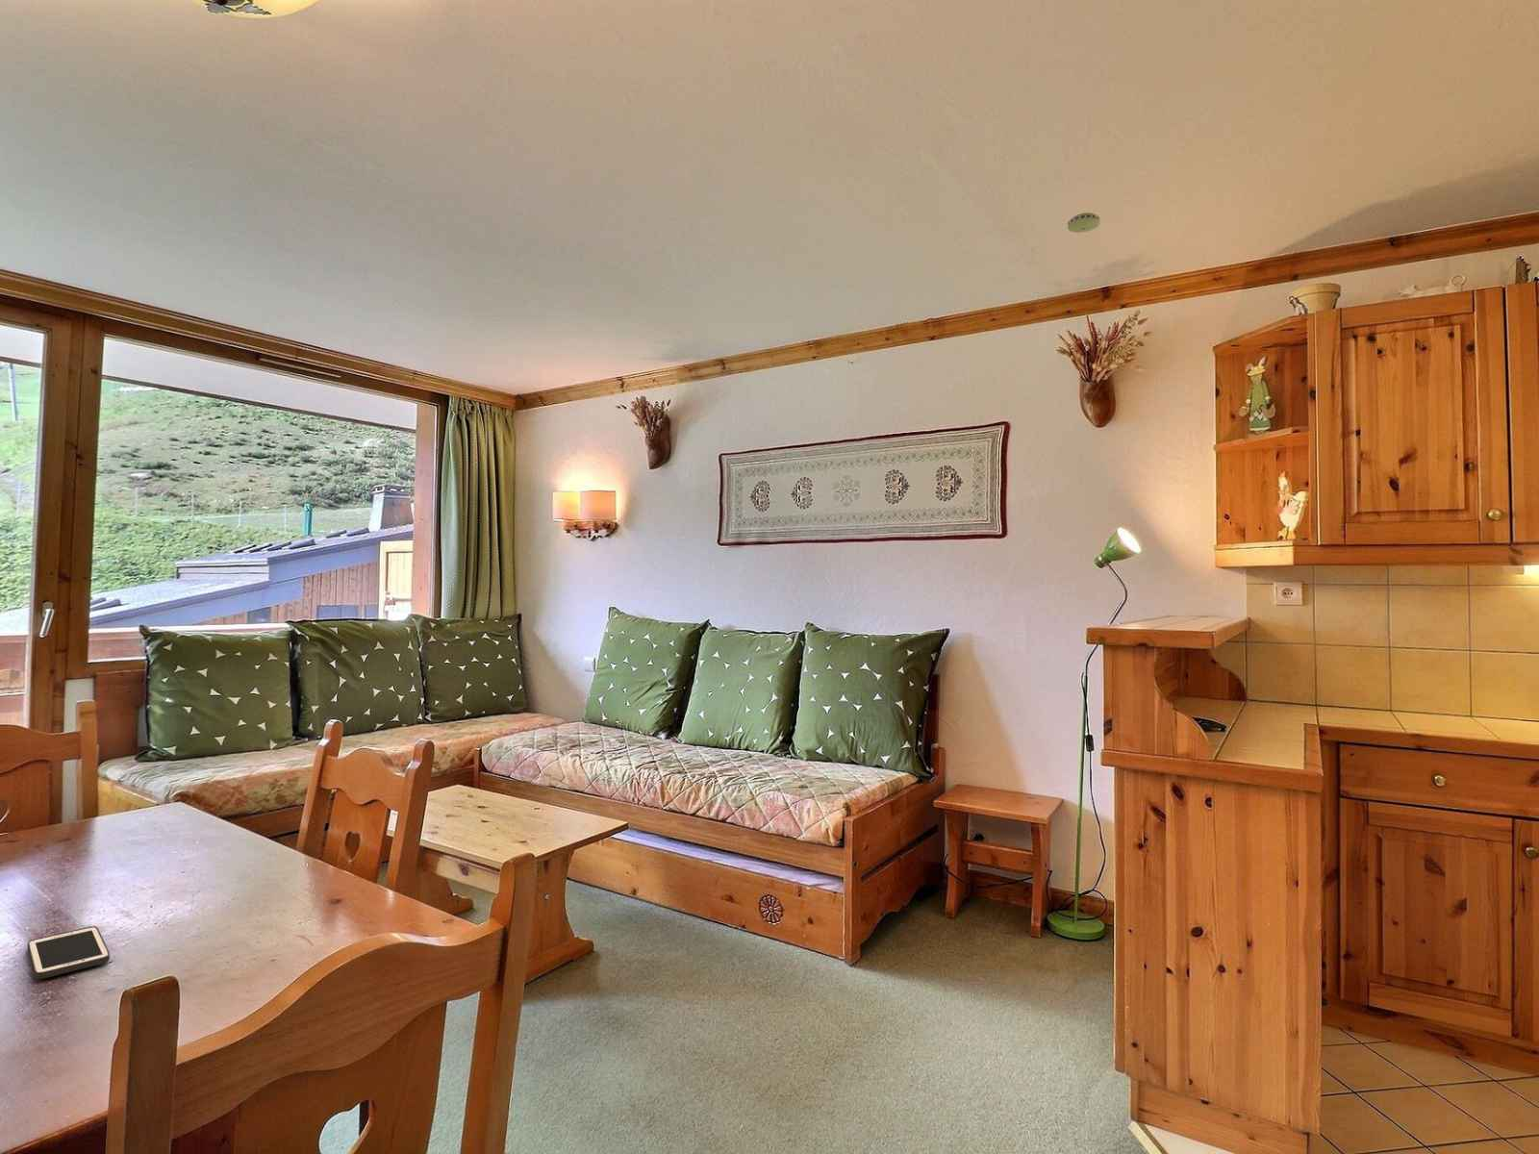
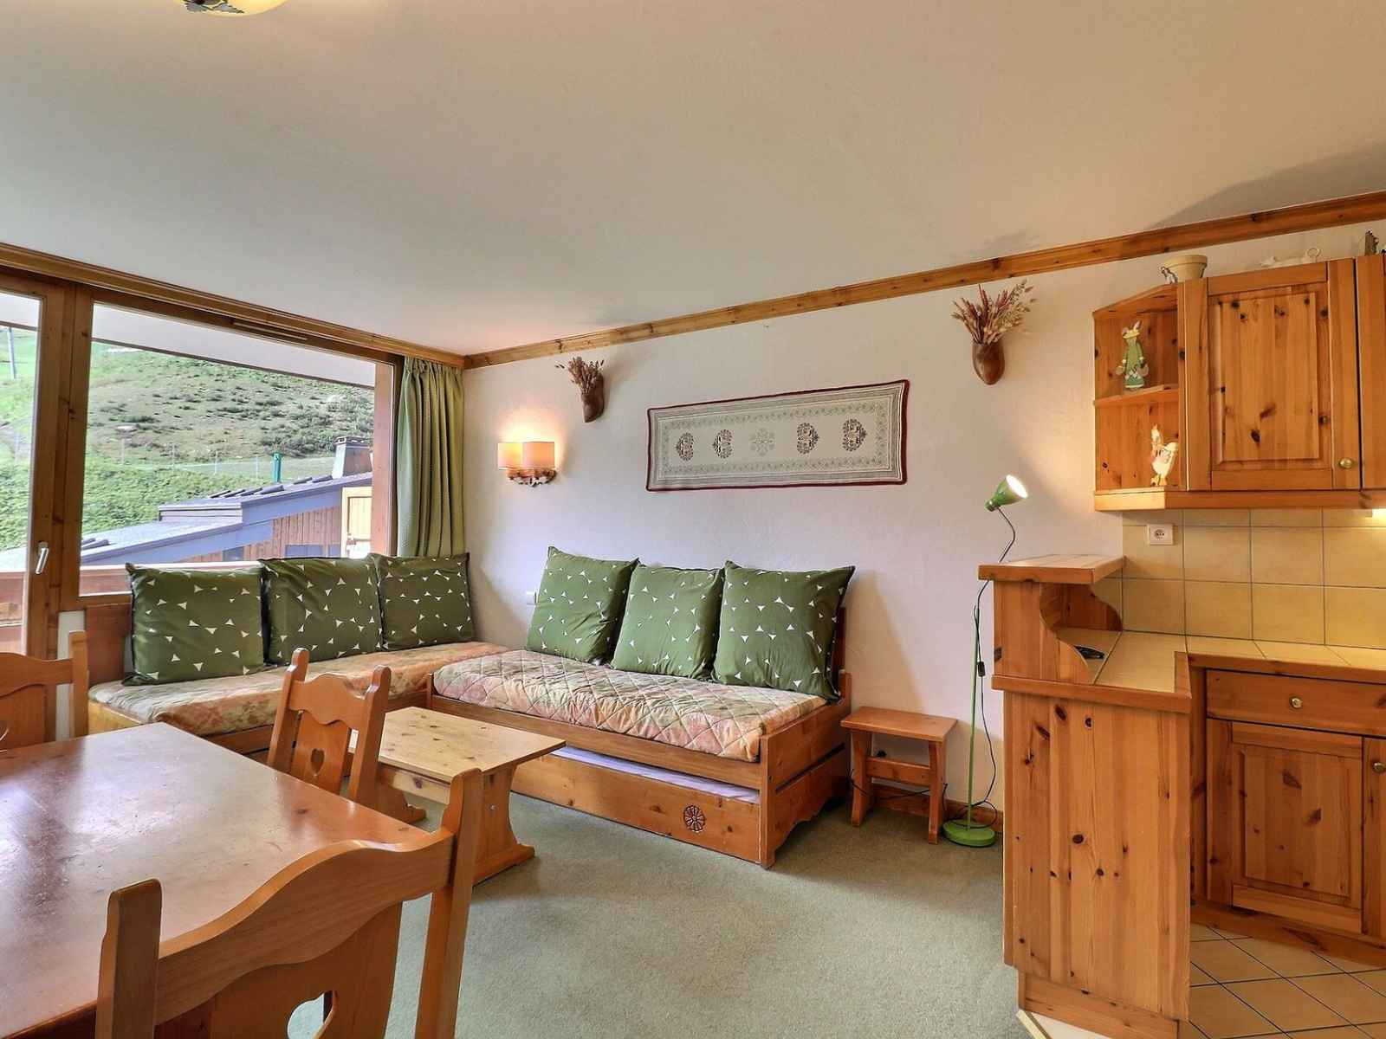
- smoke detector (1083, 222)
- cell phone (68, 952)
